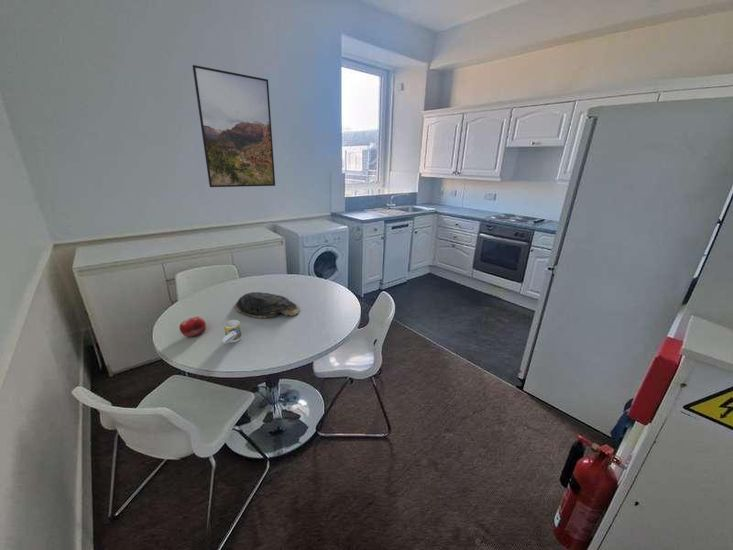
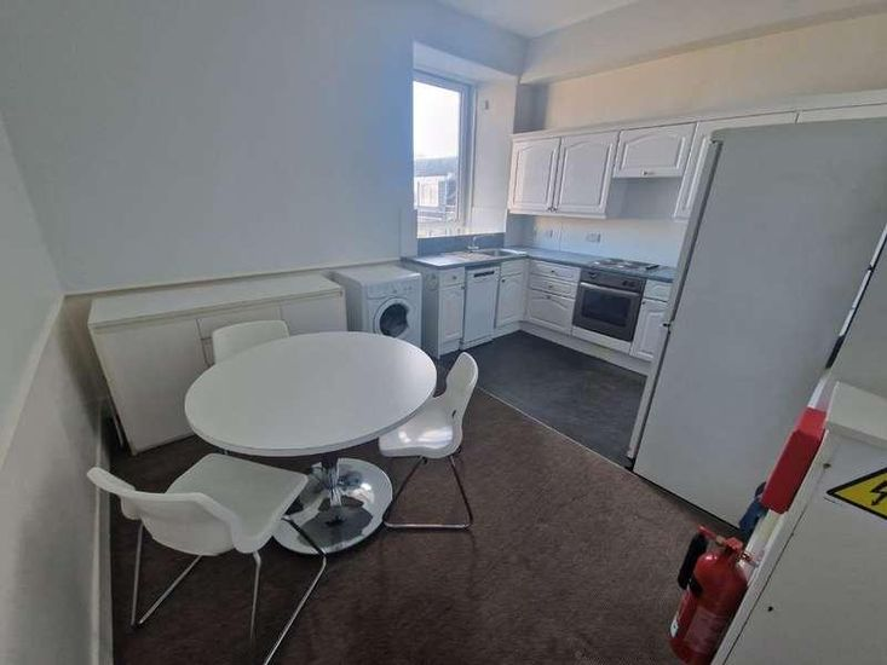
- cup (231, 335)
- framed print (239, 133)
- decorative bowl (265, 302)
- fruit (192, 326)
